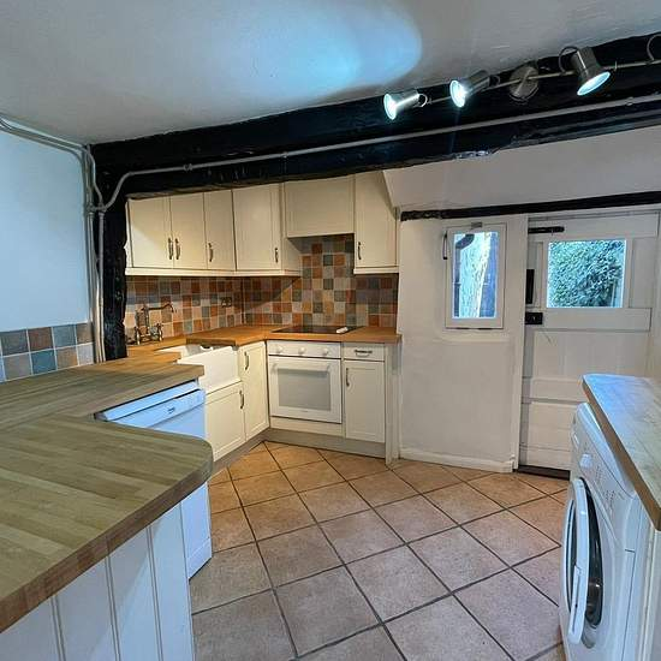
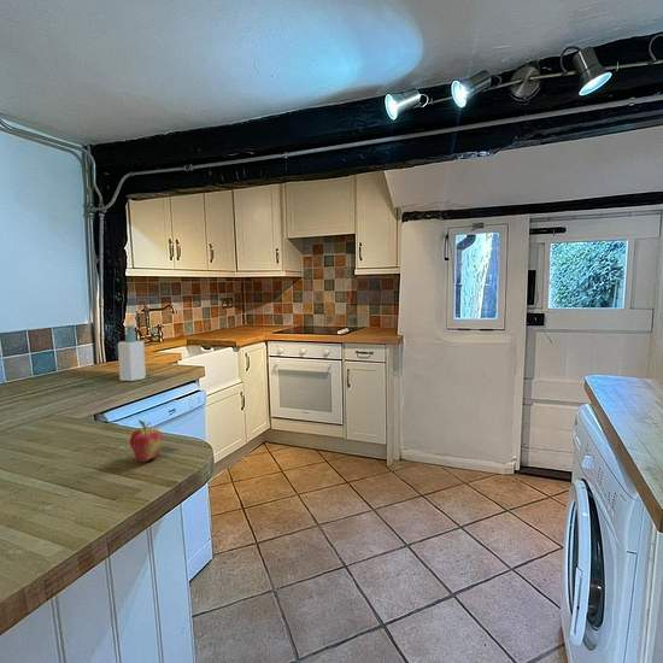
+ fruit (146, 438)
+ soap bottle (131, 352)
